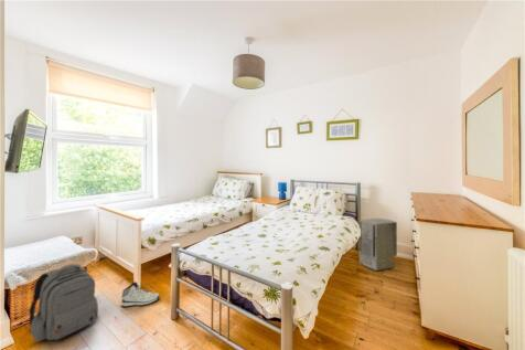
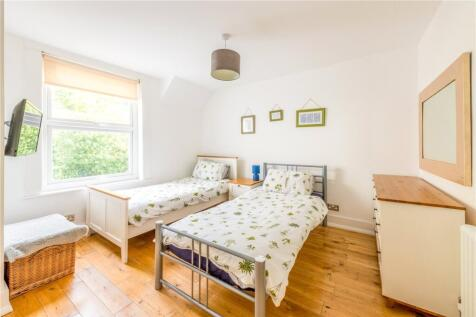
- backpack (66, 295)
- sneaker (140, 293)
- air purifier (377, 242)
